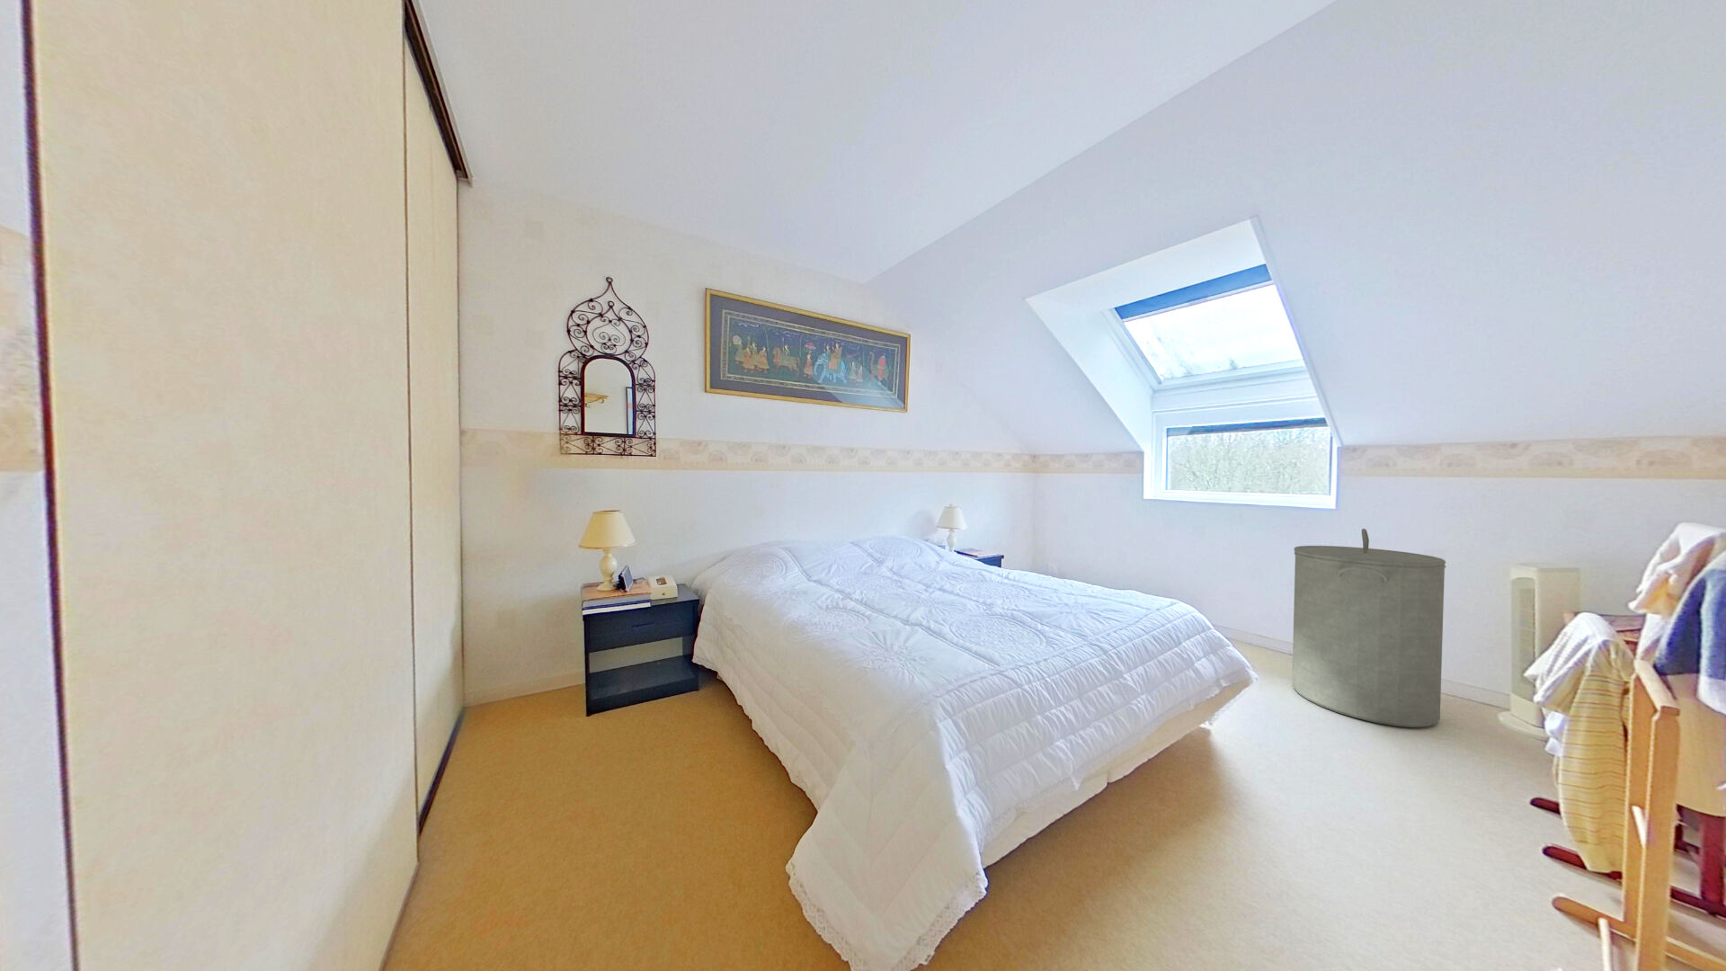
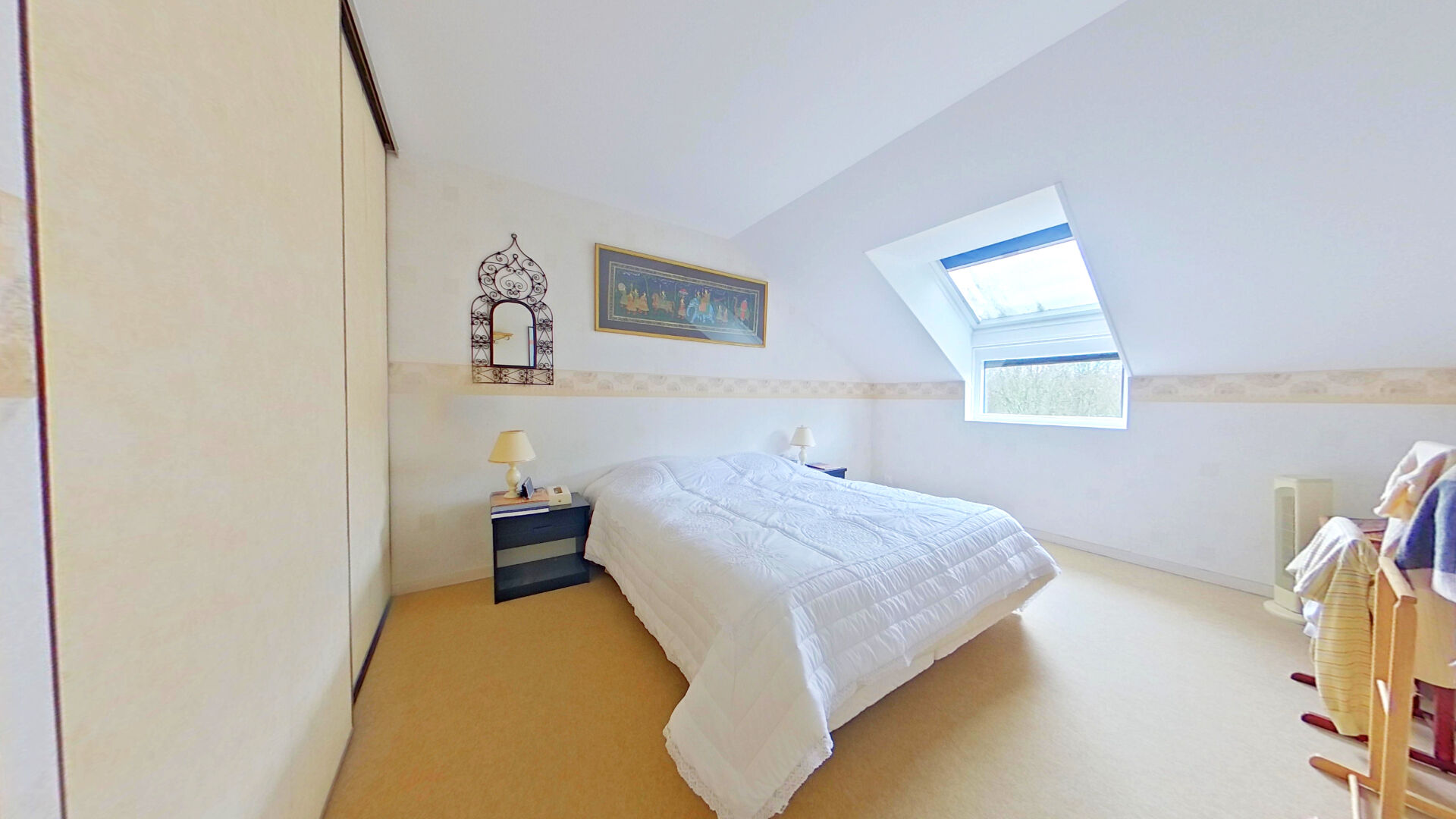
- laundry hamper (1362, 615)
